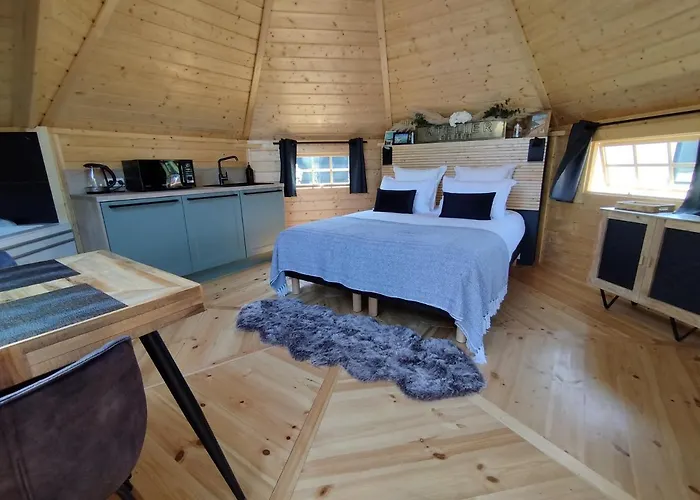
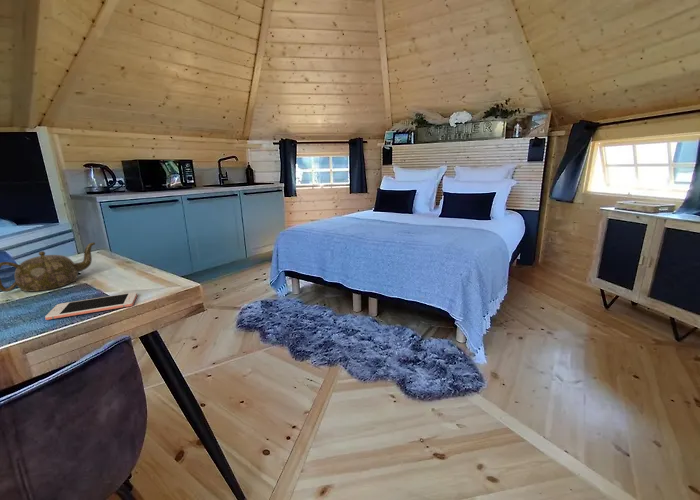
+ cell phone (94, 305)
+ teapot (51, 266)
